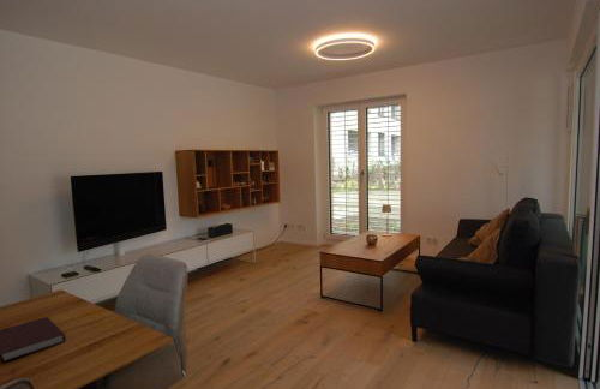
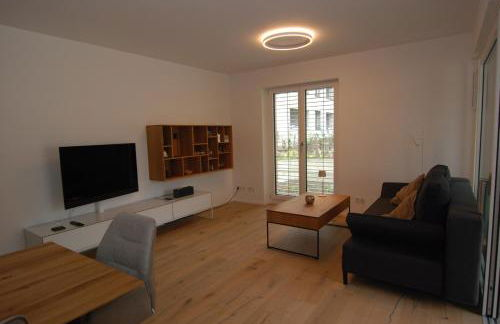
- notebook (28, 336)
